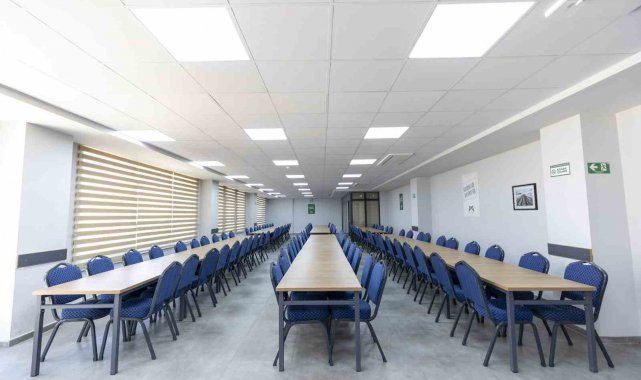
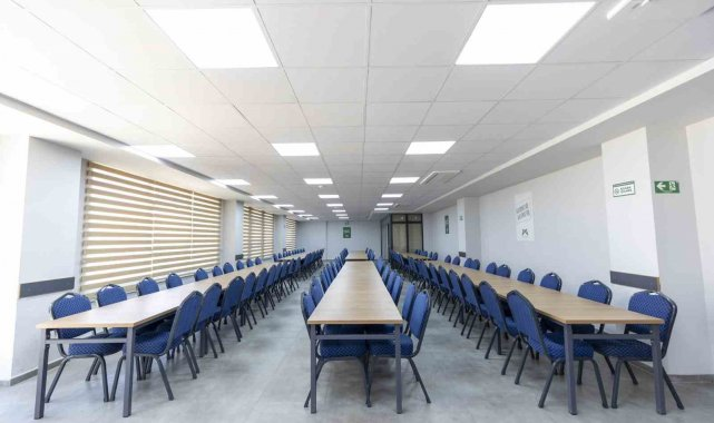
- wall art (524, 197)
